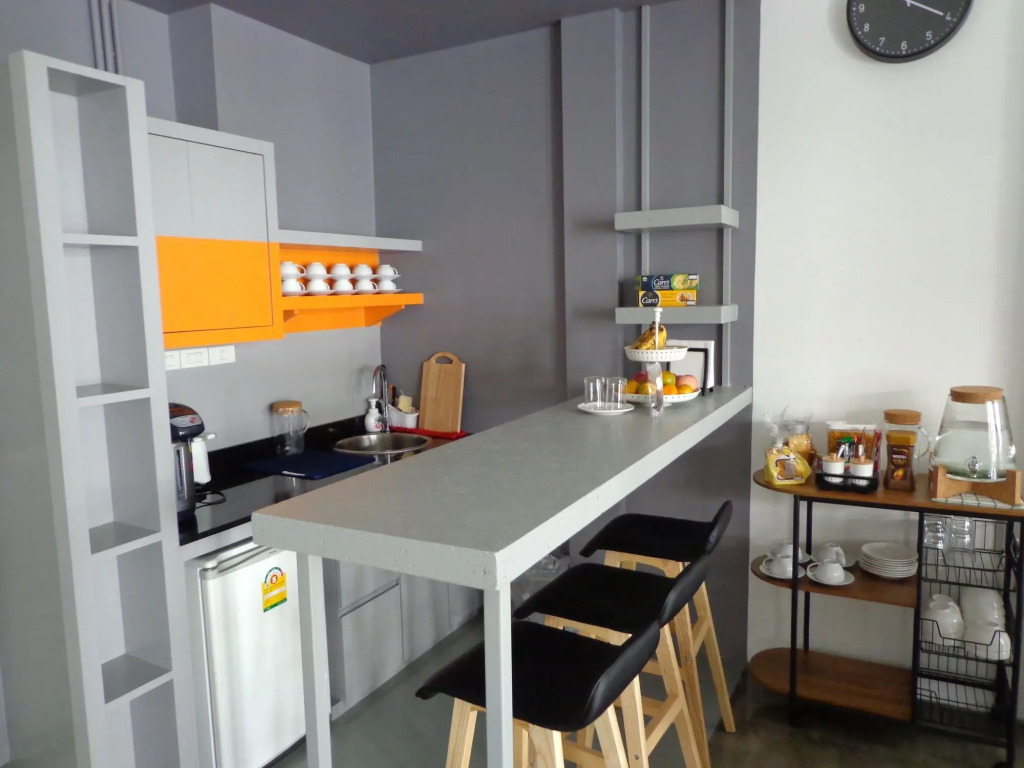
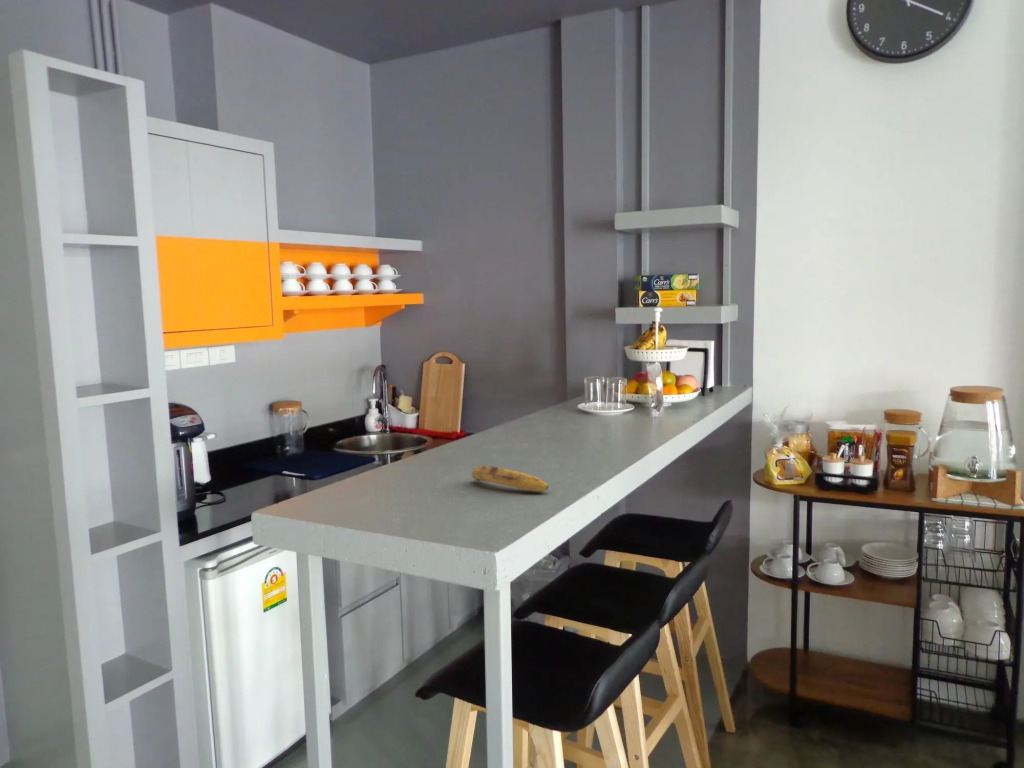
+ banana (506, 477)
